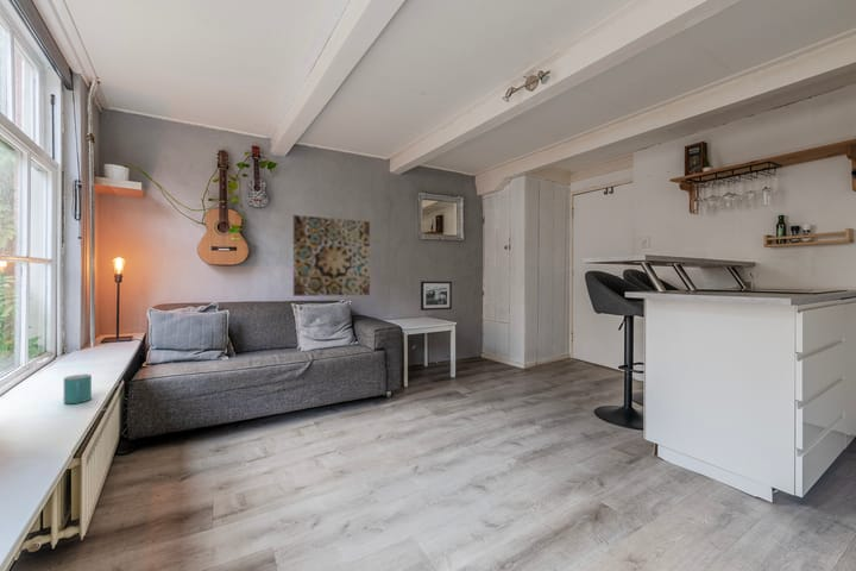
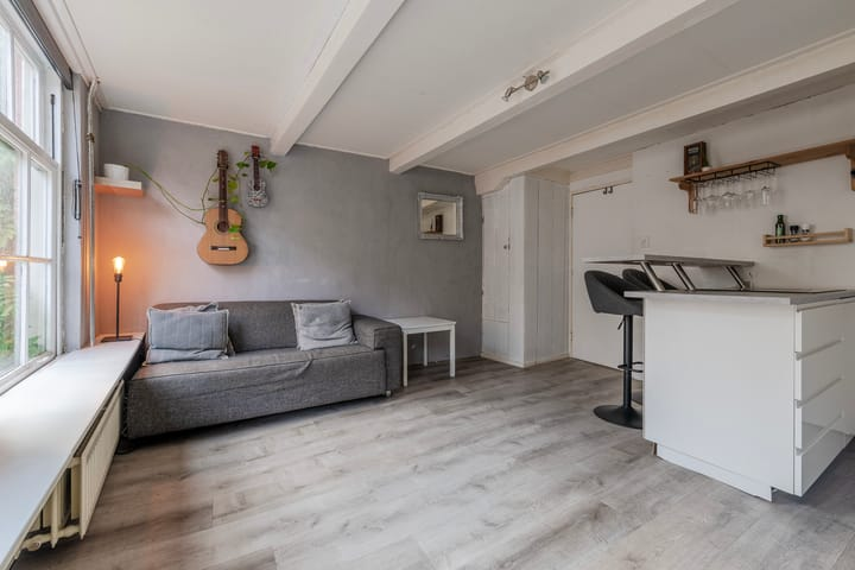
- mug (77, 389)
- picture frame (436, 295)
- wall art (333, 257)
